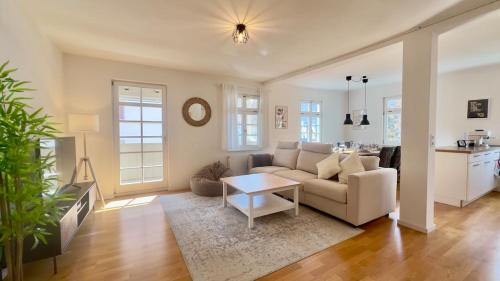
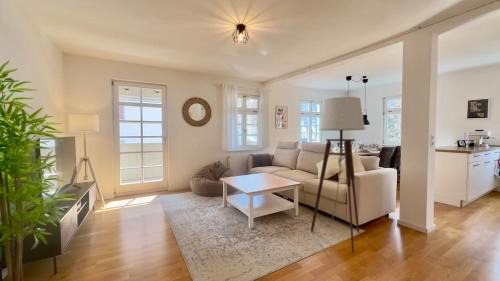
+ floor lamp (339, 169)
